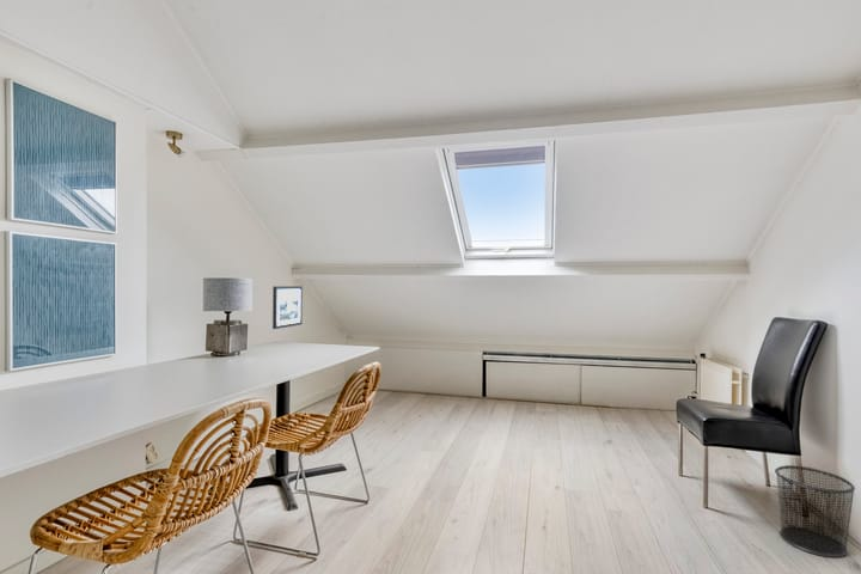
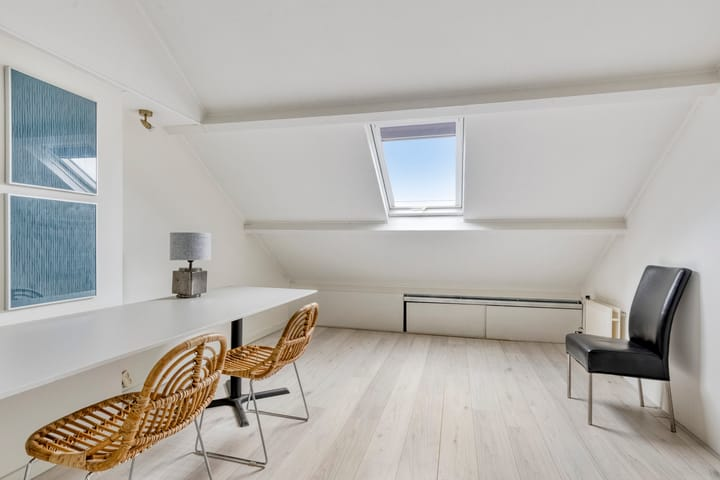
- picture frame (288, 306)
- waste bin (812, 509)
